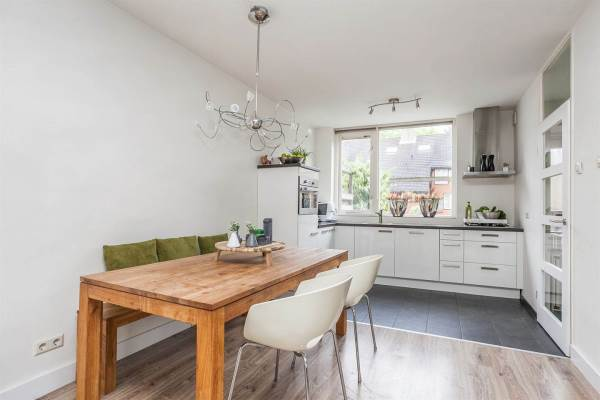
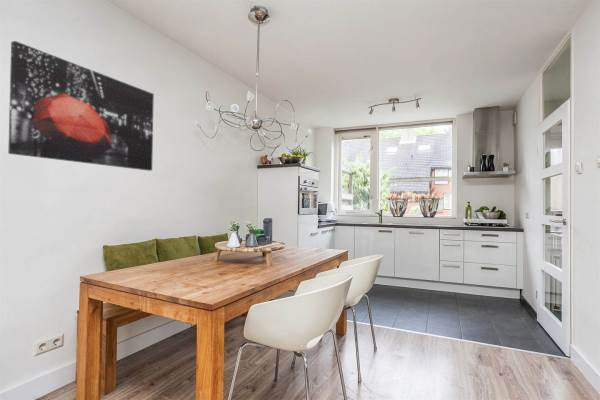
+ wall art (94, 118)
